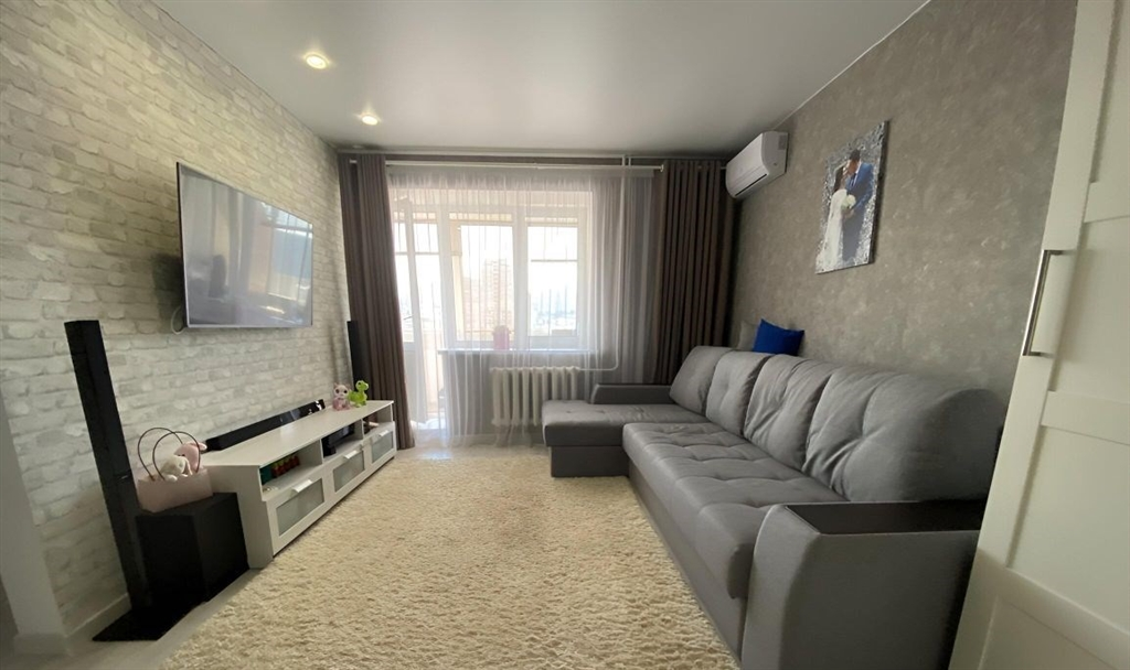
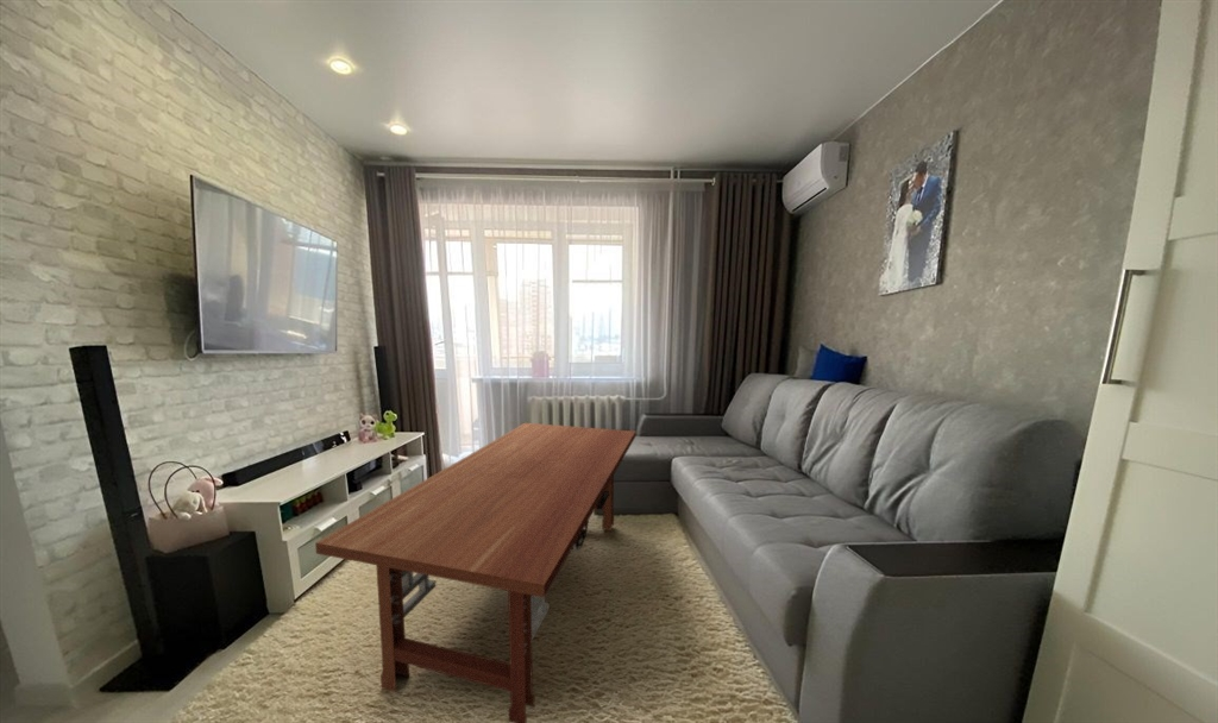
+ coffee table (530, 527)
